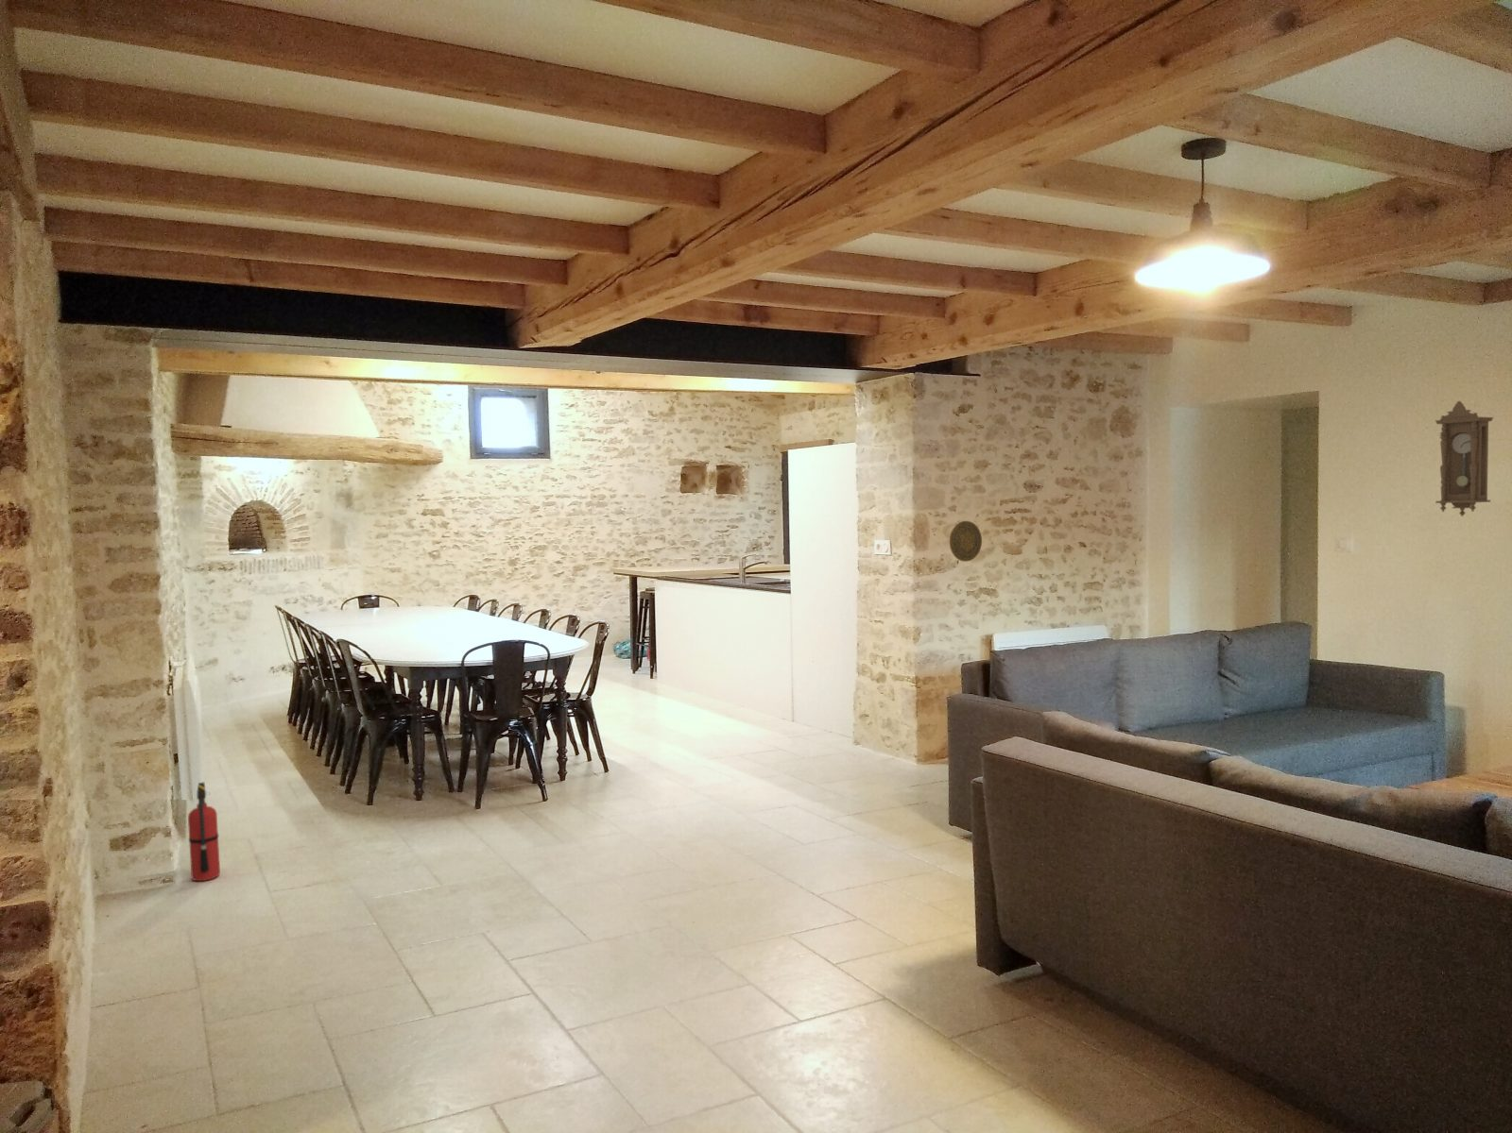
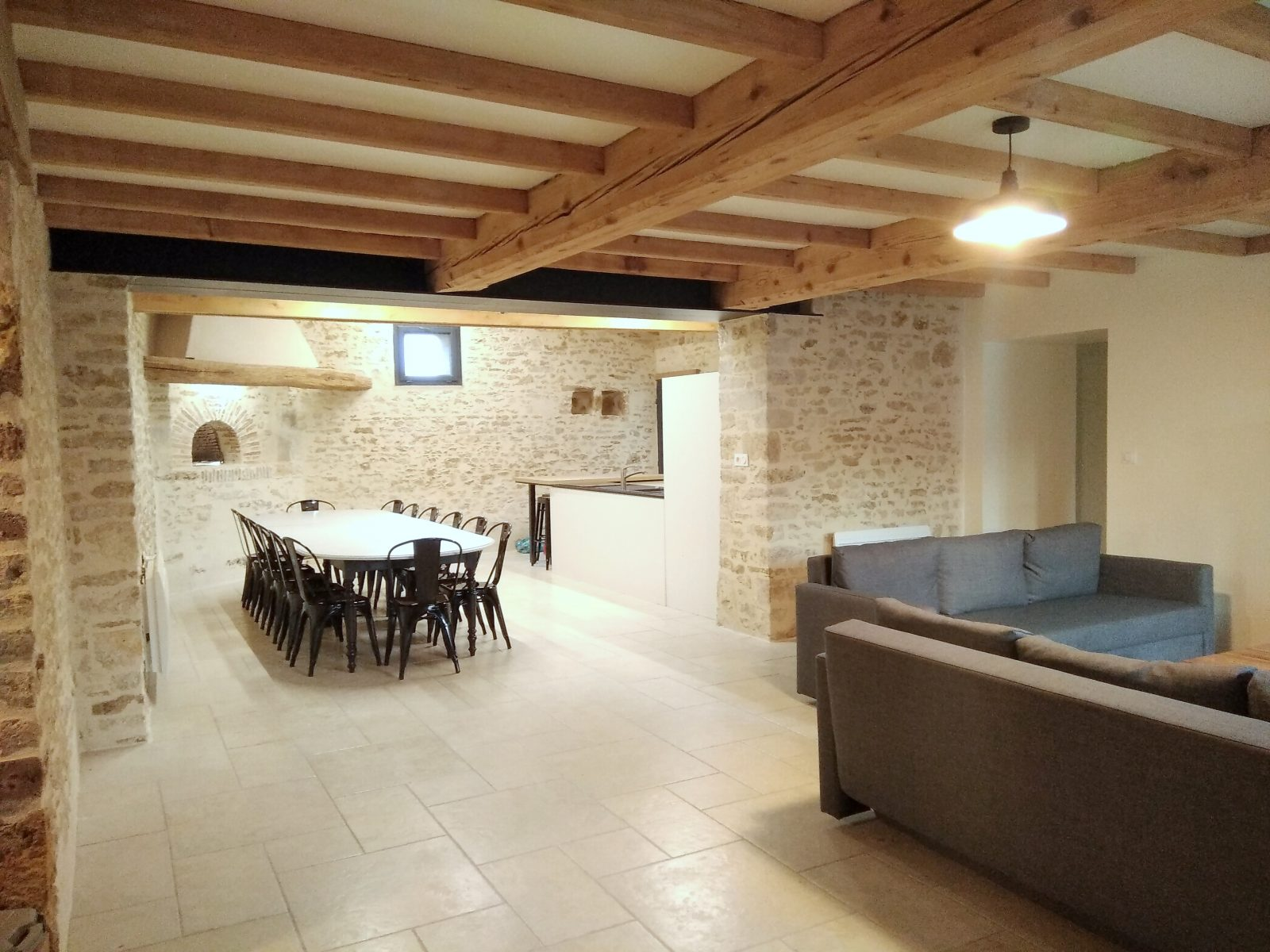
- fire extinguisher (204, 832)
- decorative plate (967, 542)
- pendulum clock (1463, 459)
